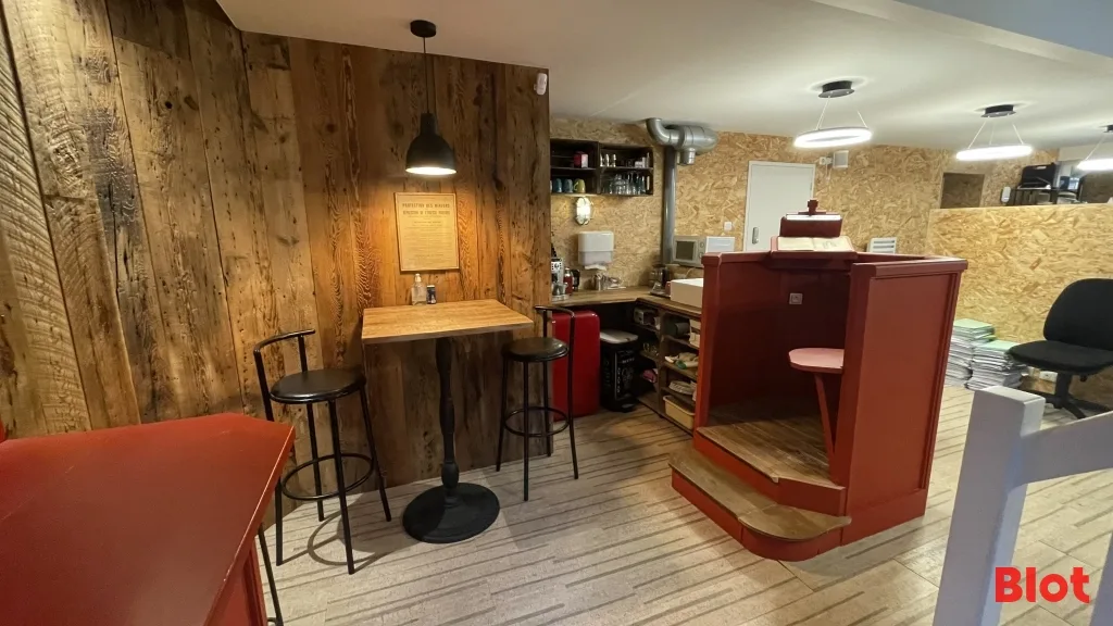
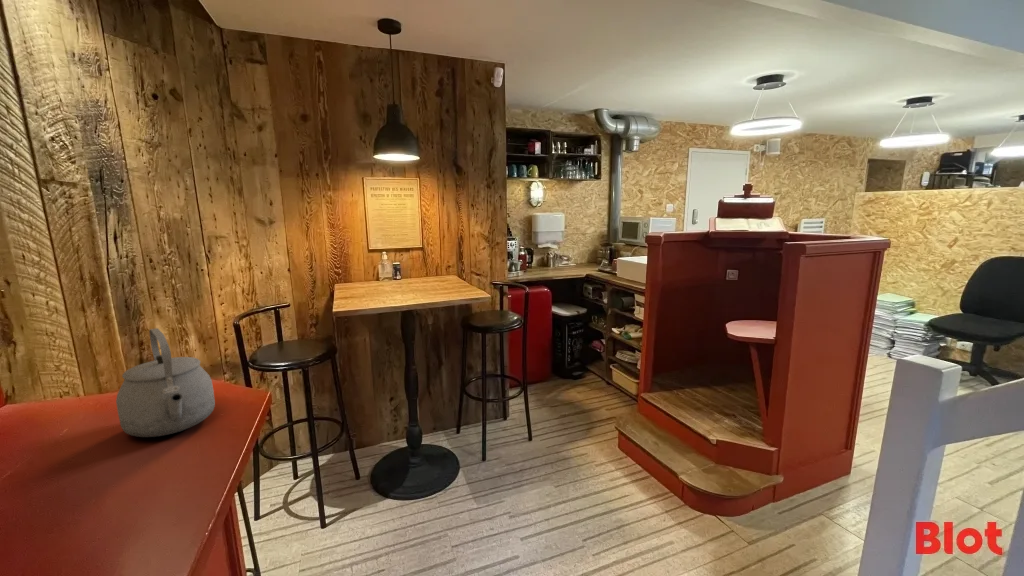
+ tea kettle (166, 382)
